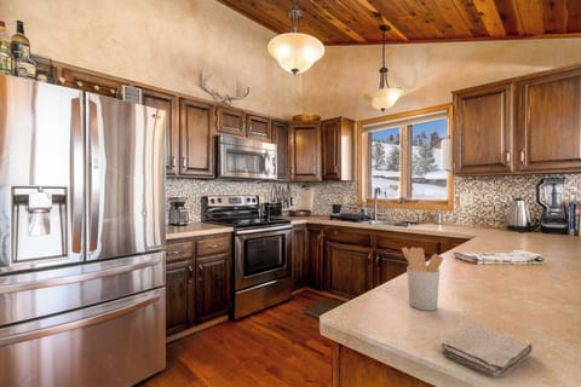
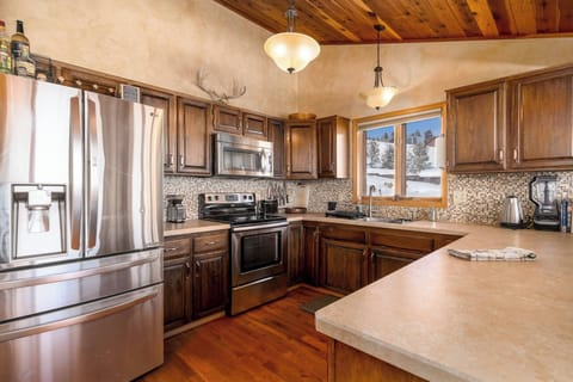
- washcloth (485, 347)
- utensil holder (419, 275)
